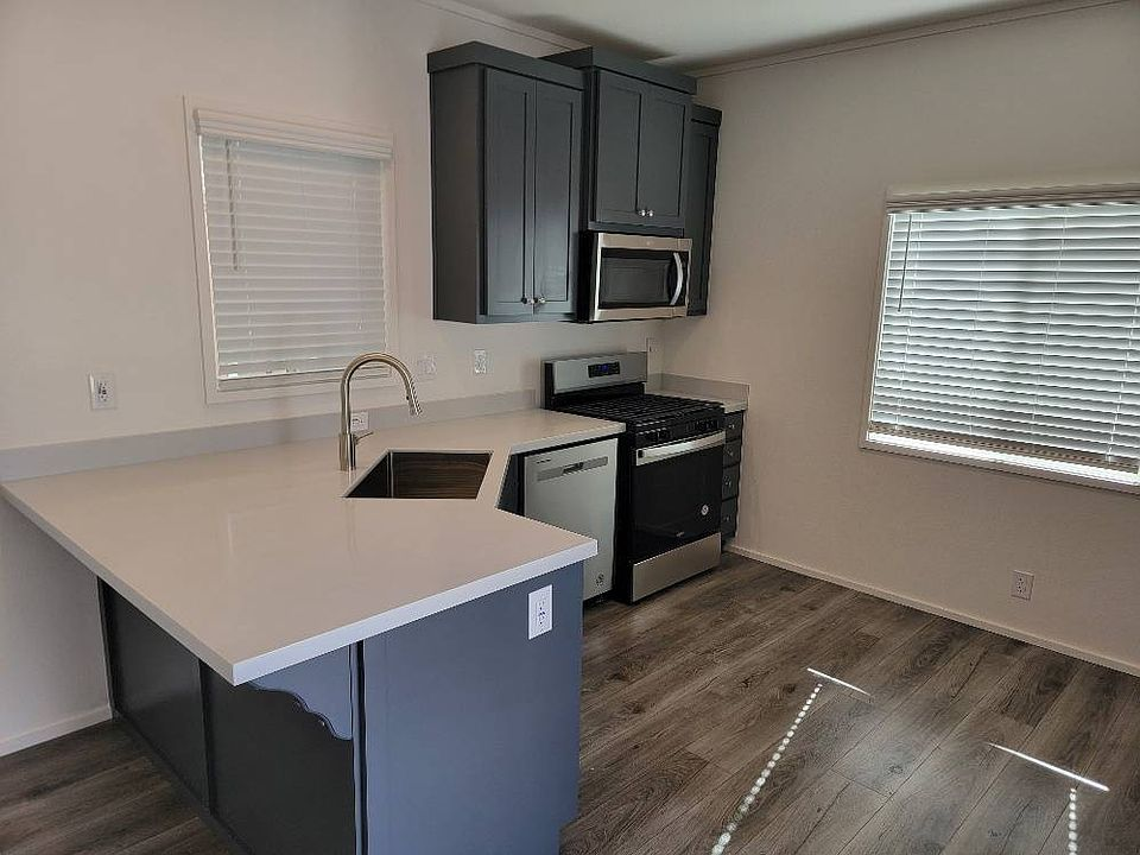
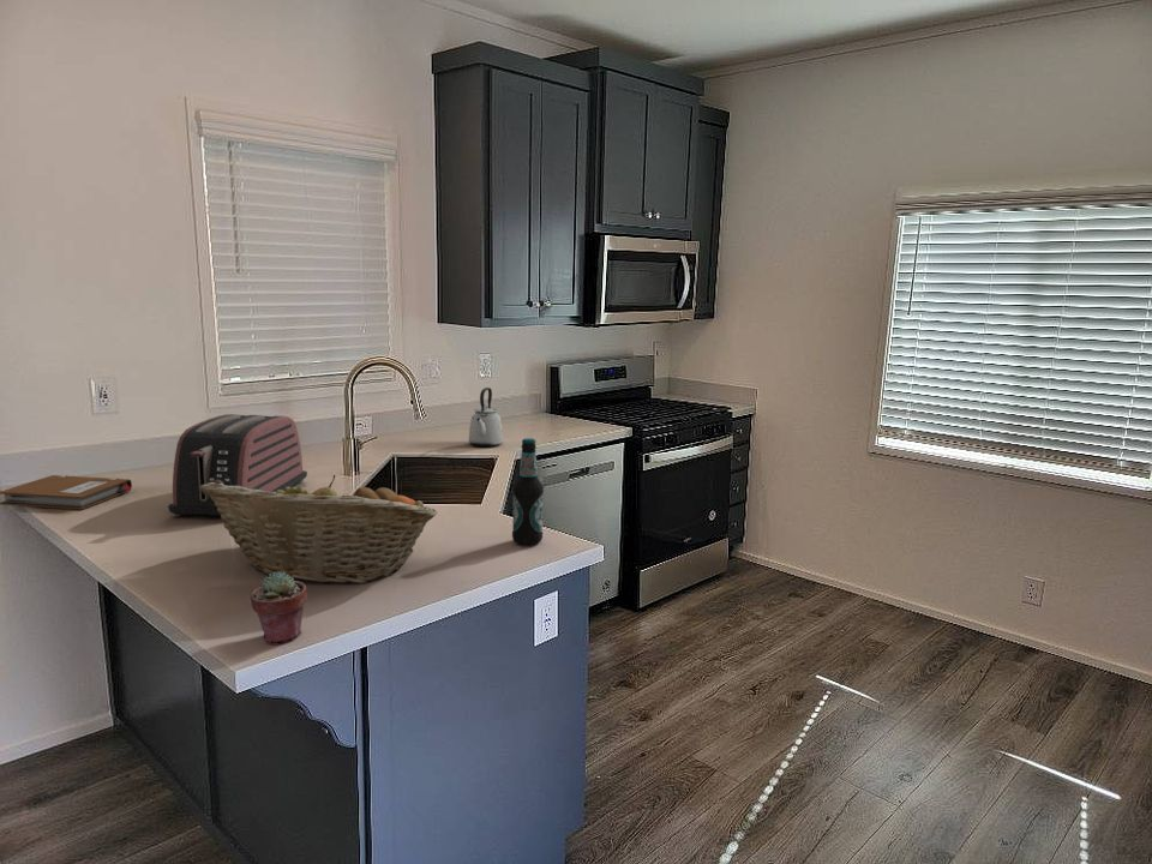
+ fruit basket (322, 517)
+ kettle (484, 418)
+ notebook (70, 491)
+ bottle (528, 491)
+ potted succulent (280, 604)
+ toaster (239, 460)
